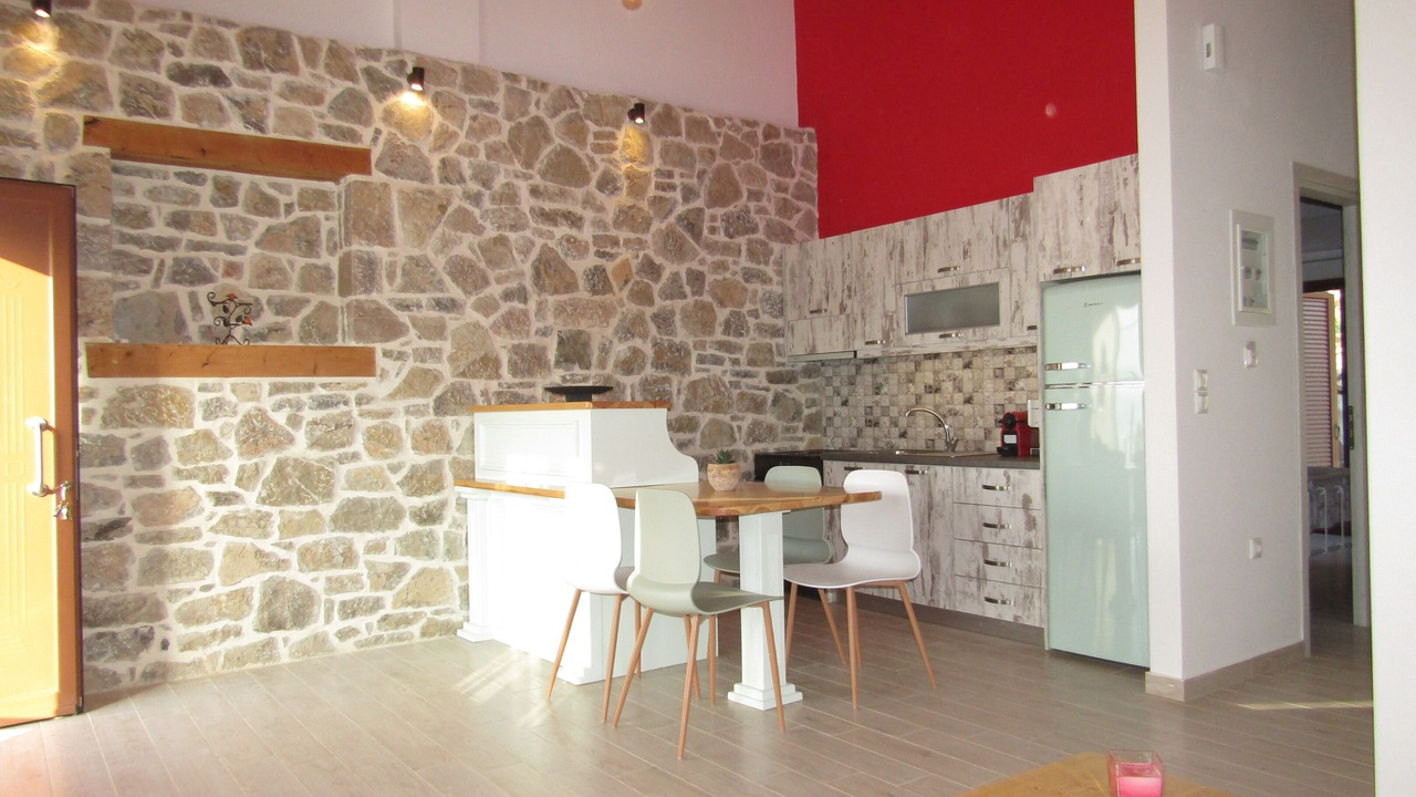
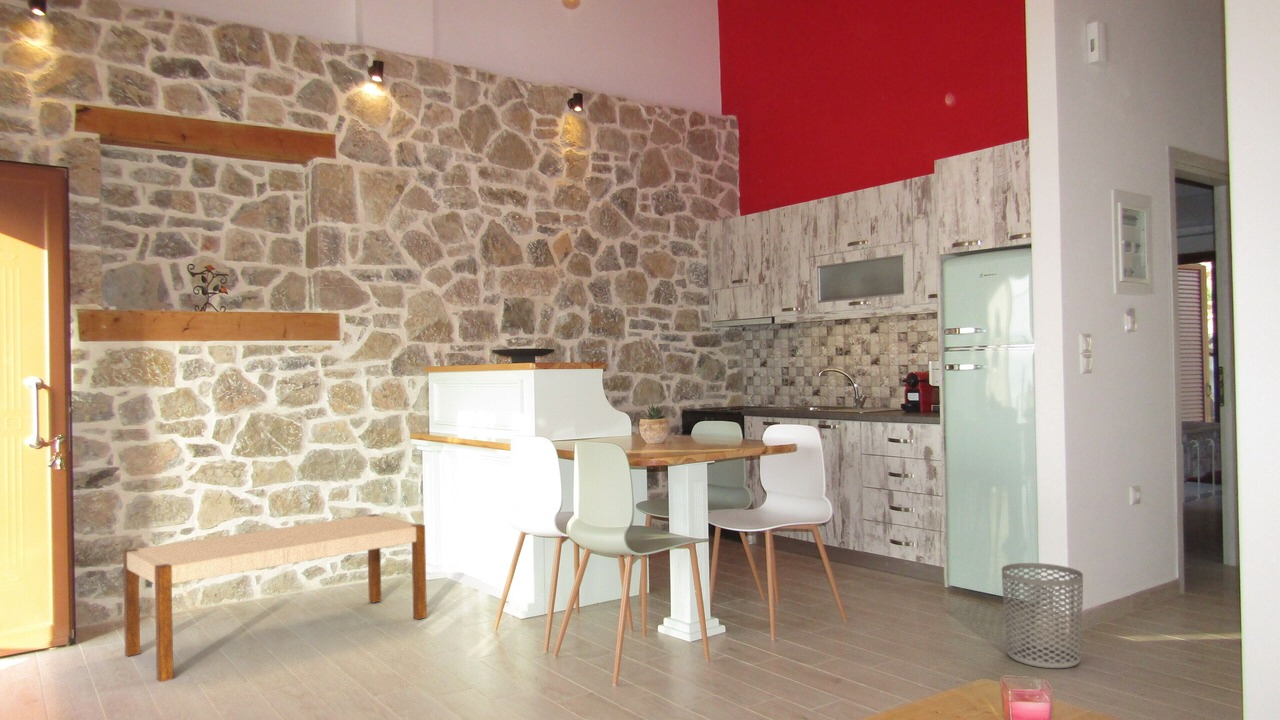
+ bench (278, 565)
+ waste bin (1042, 614)
